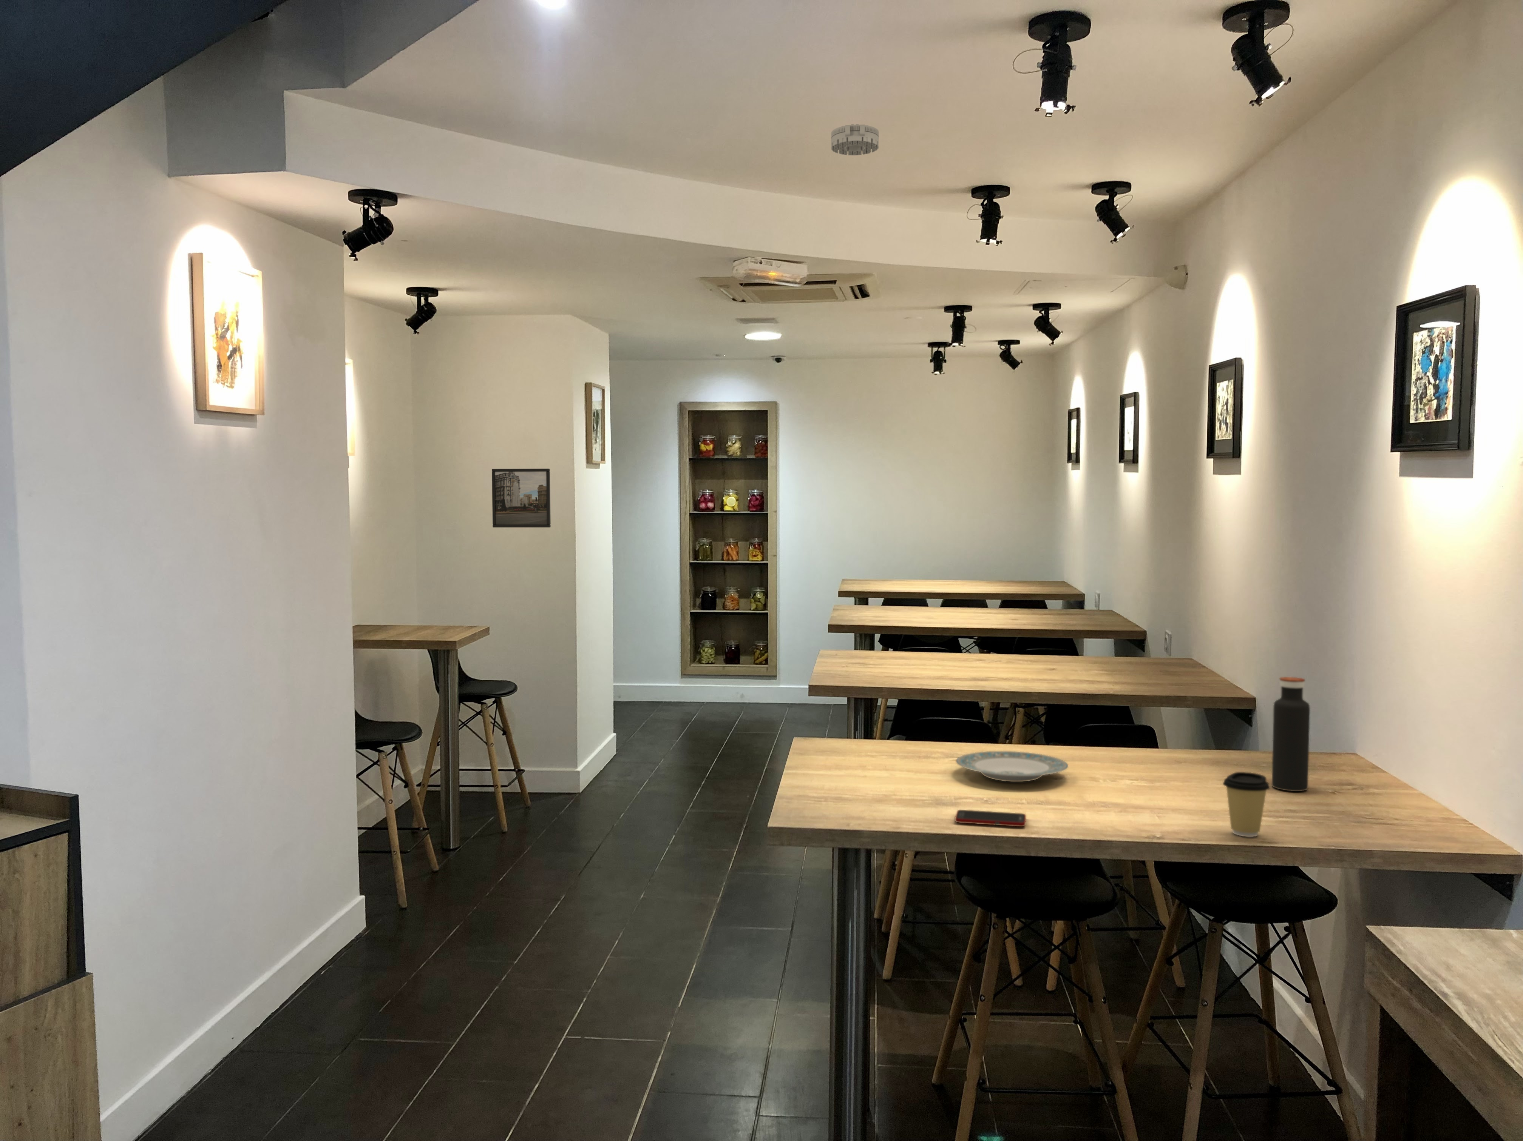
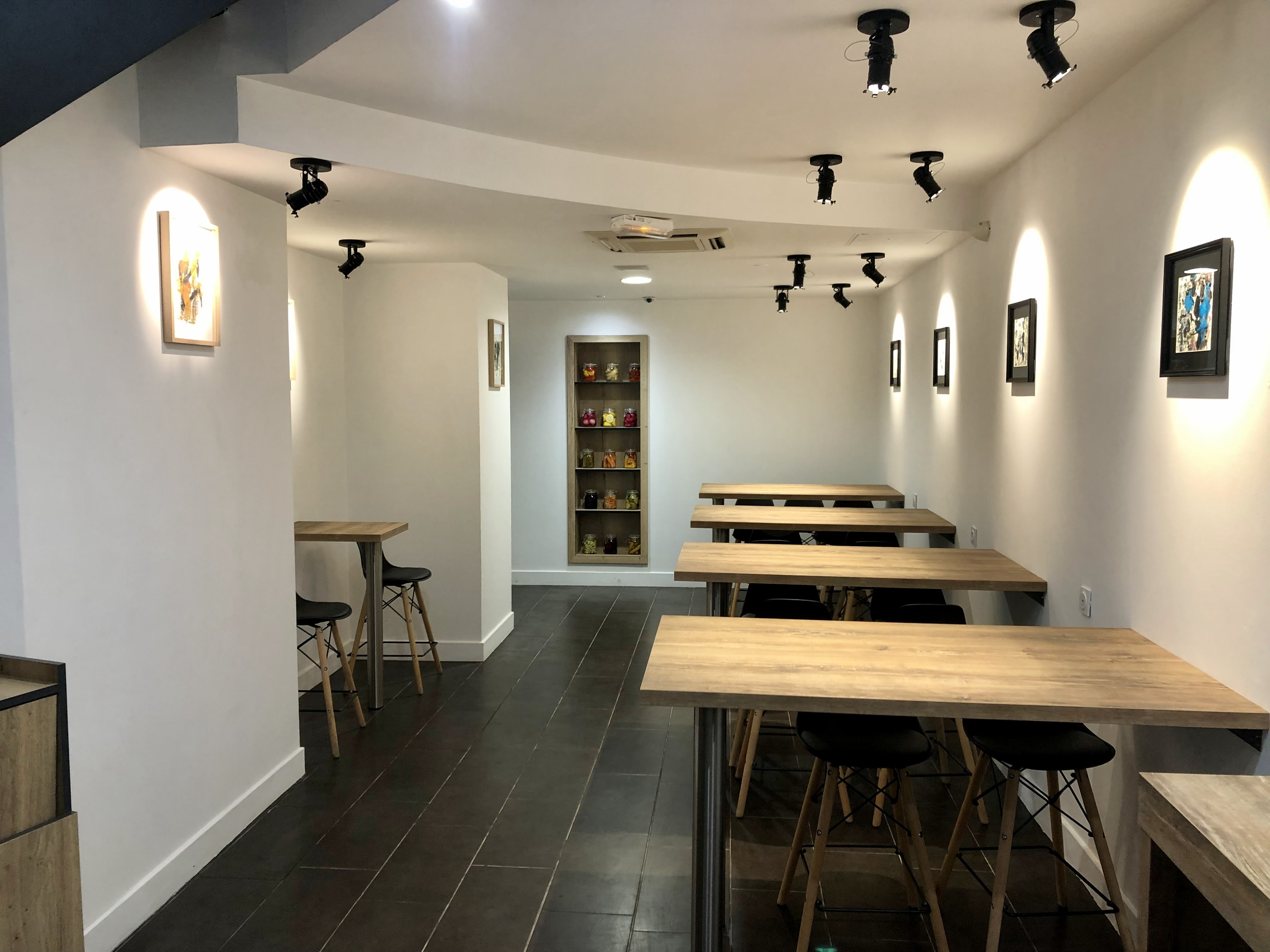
- water bottle (1290, 734)
- coffee cup (1246, 804)
- plate (1011, 769)
- cell phone (991, 819)
- smoke detector (855, 139)
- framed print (520, 499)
